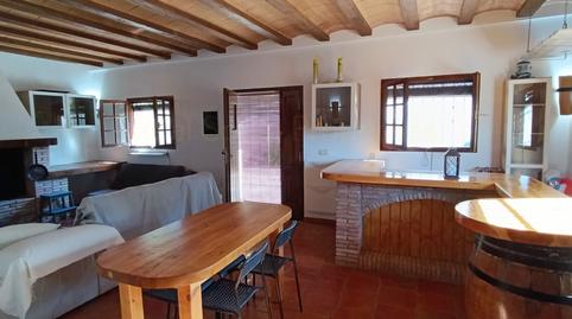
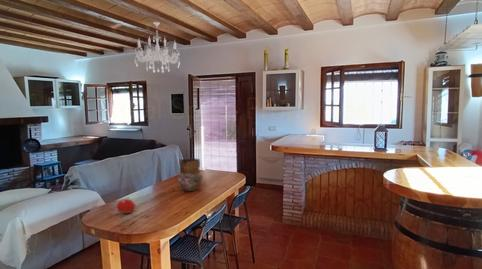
+ ceramic pitcher (192, 172)
+ fruit (126, 205)
+ chandelier (157, 47)
